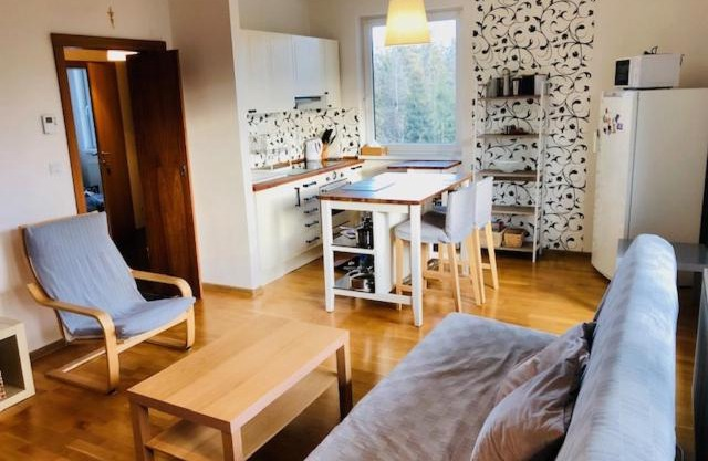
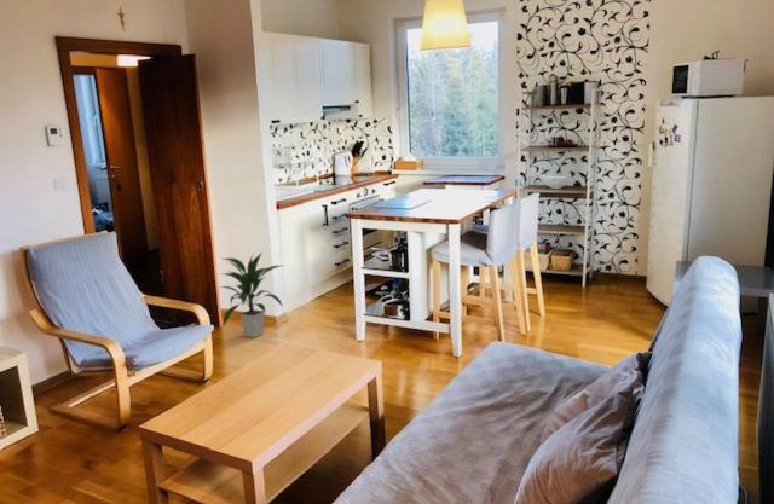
+ indoor plant (247, 292)
